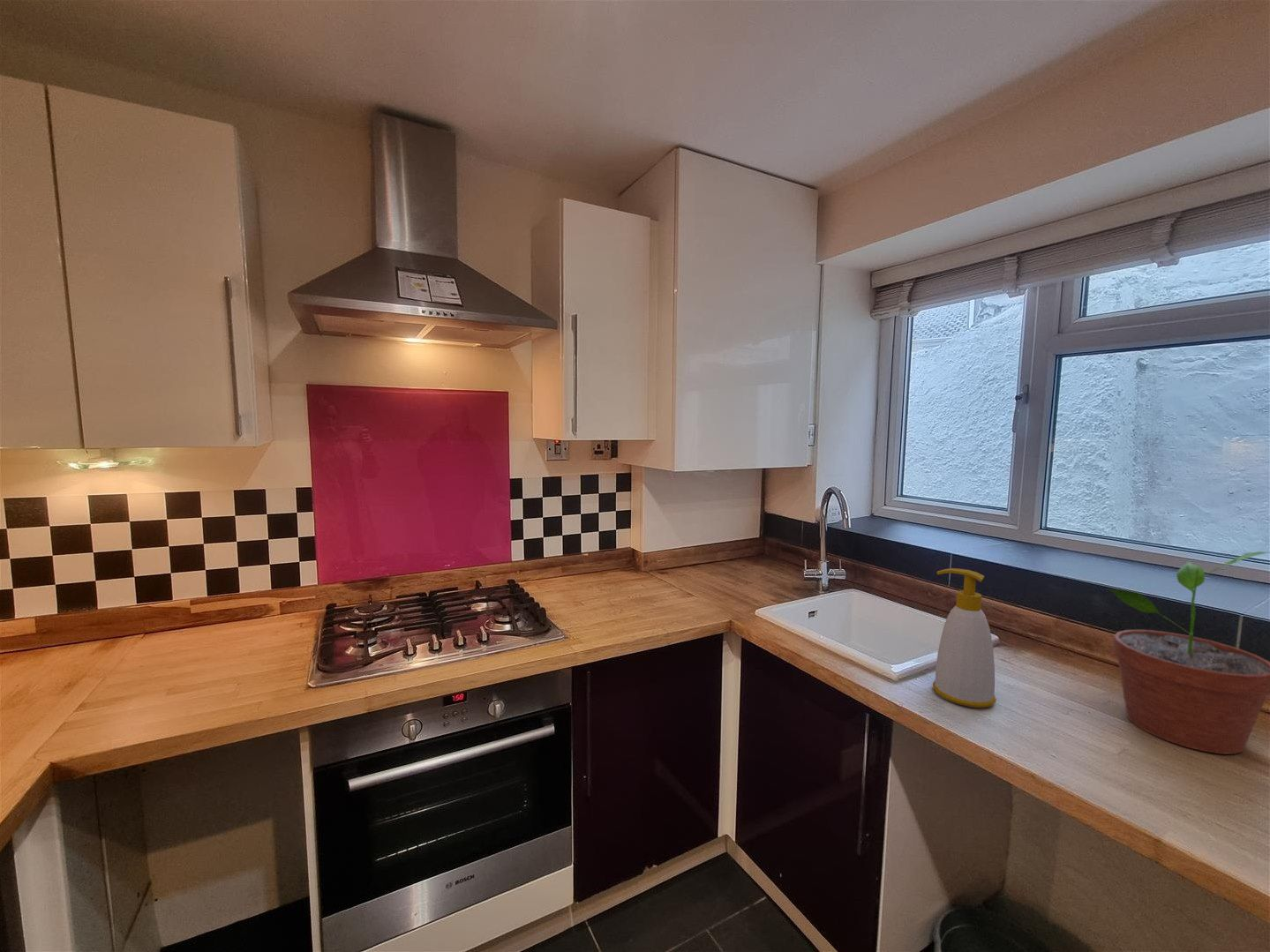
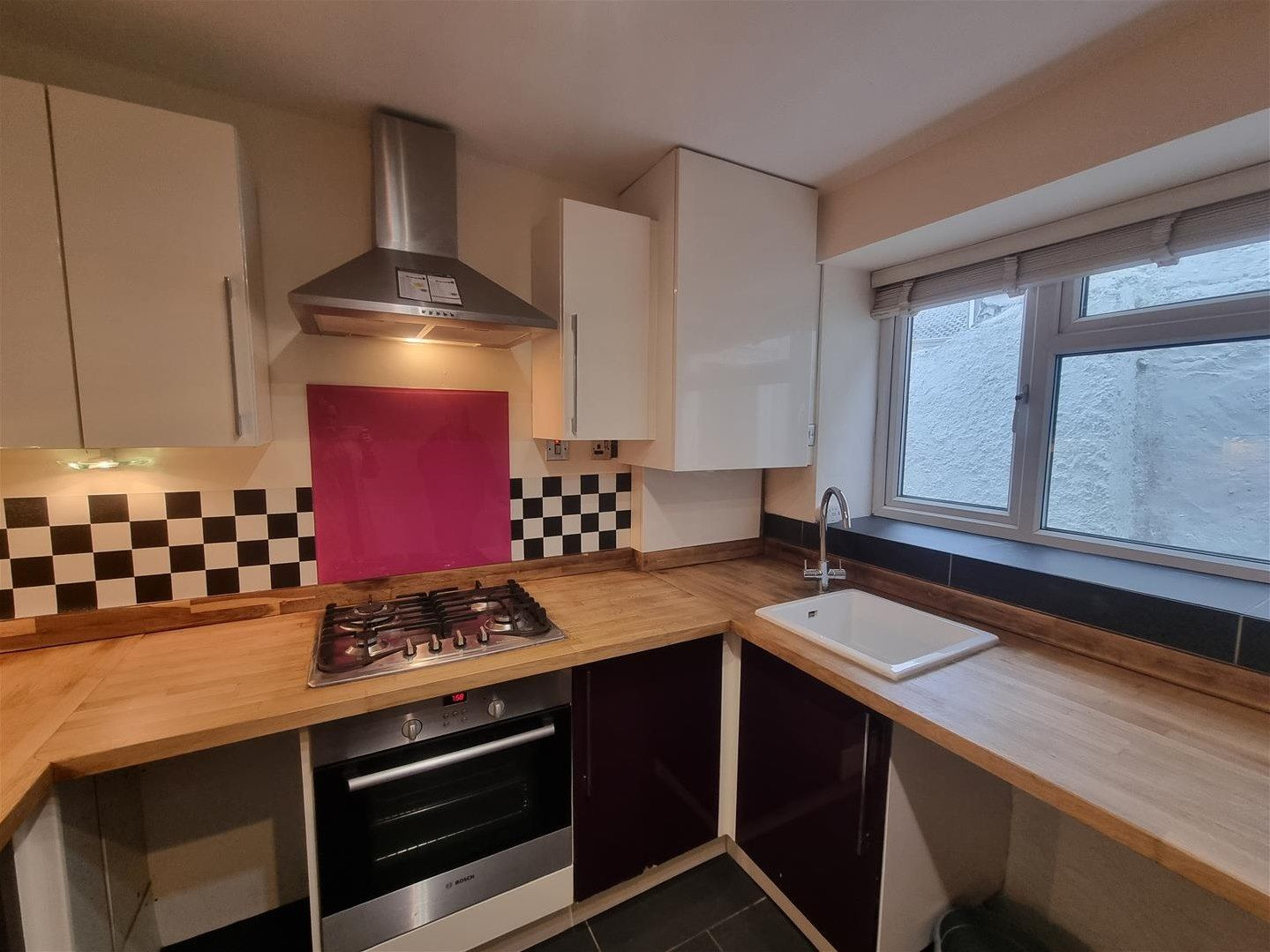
- potted plant (1191, 638)
- soap bottle (966, 633)
